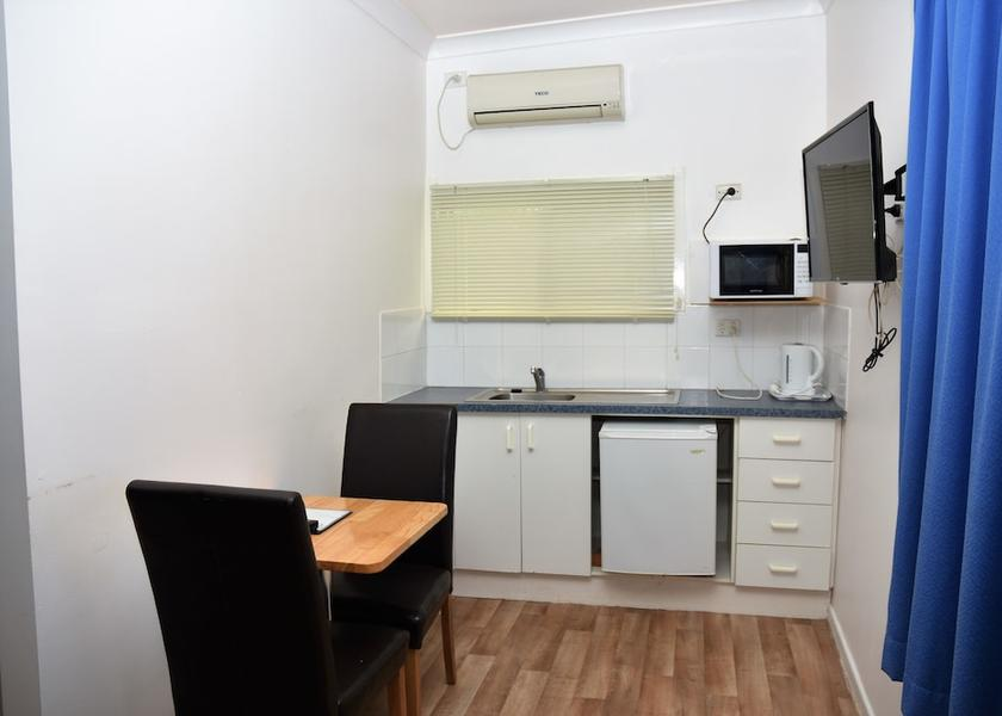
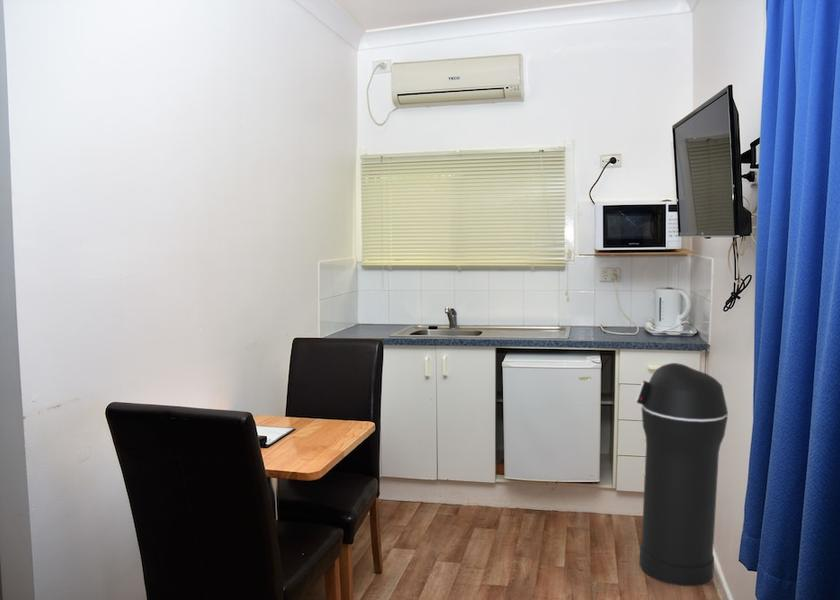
+ trash can (677, 467)
